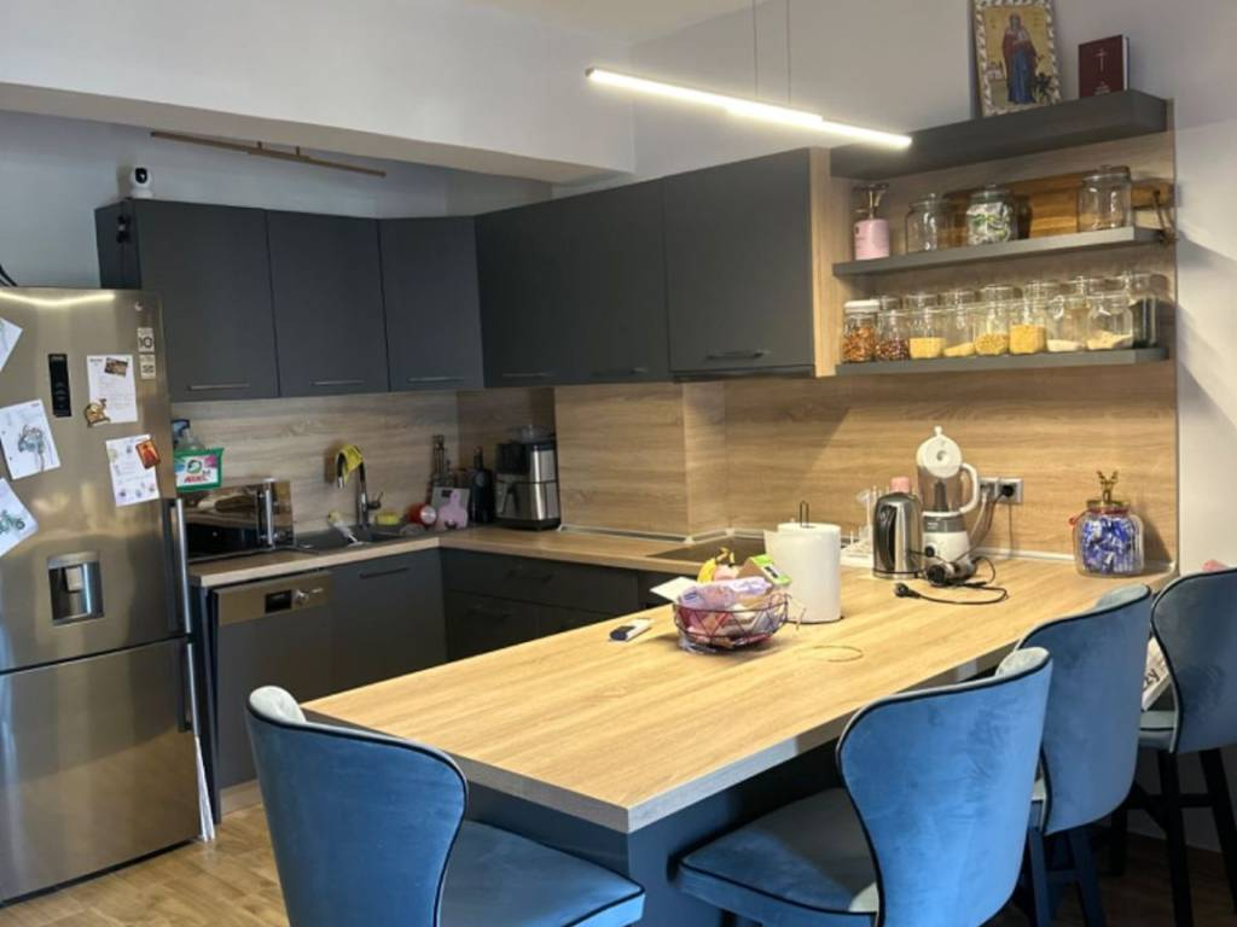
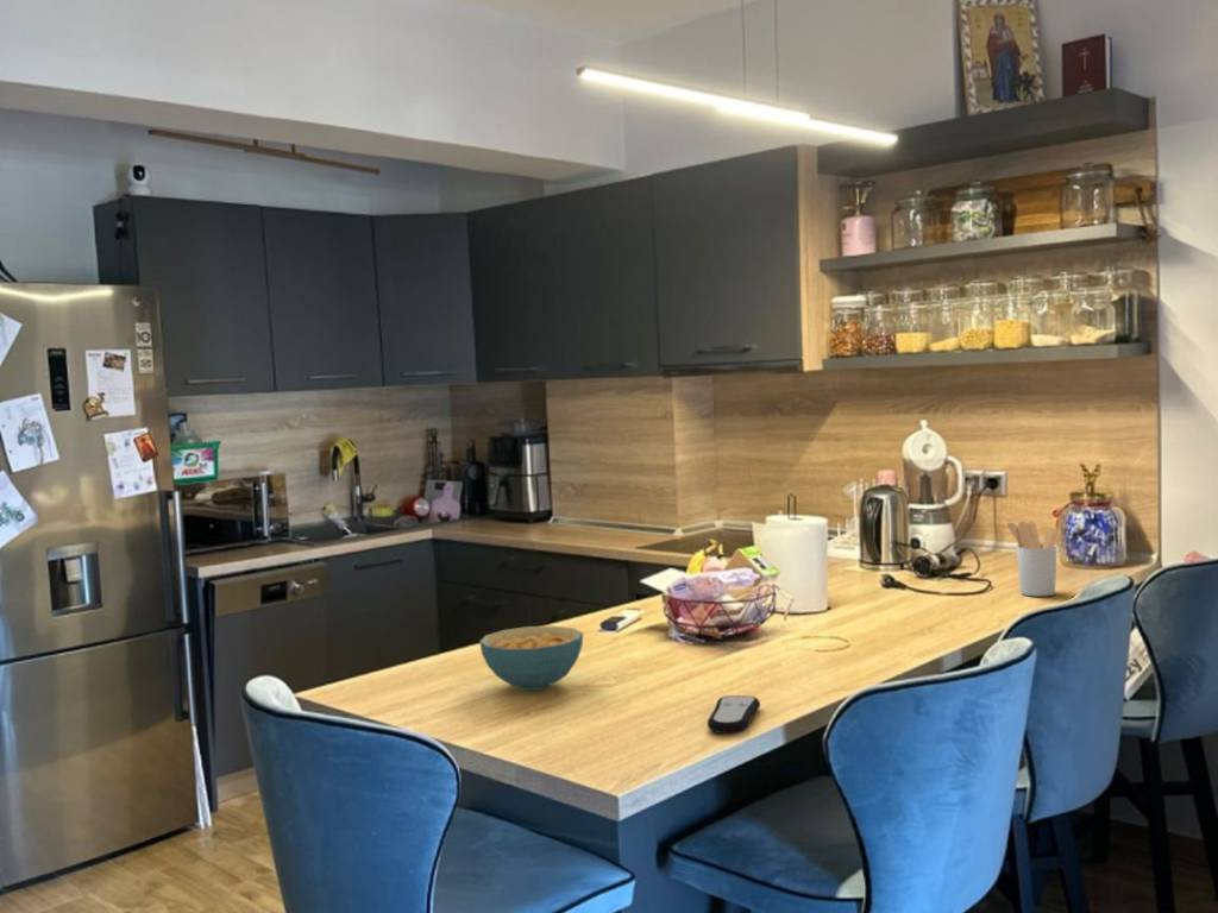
+ cereal bowl (533, 661)
+ utensil holder (1031, 556)
+ remote control (733, 713)
